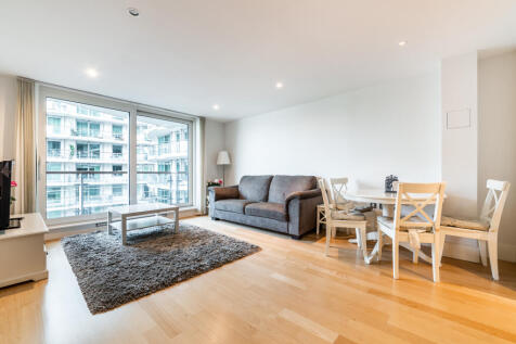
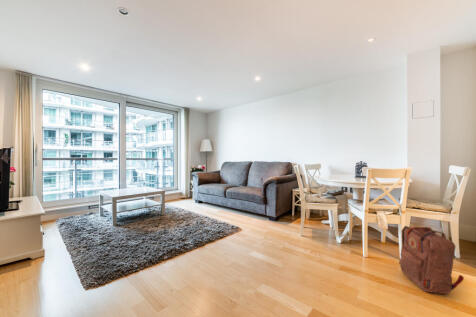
+ backpack (426, 254)
